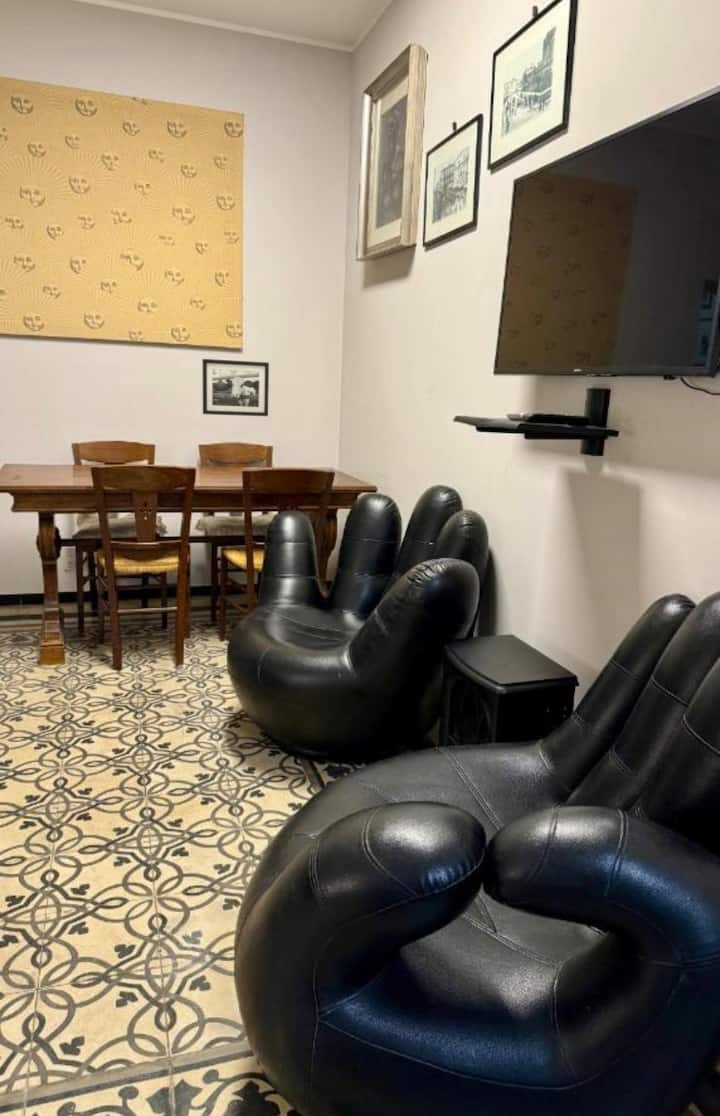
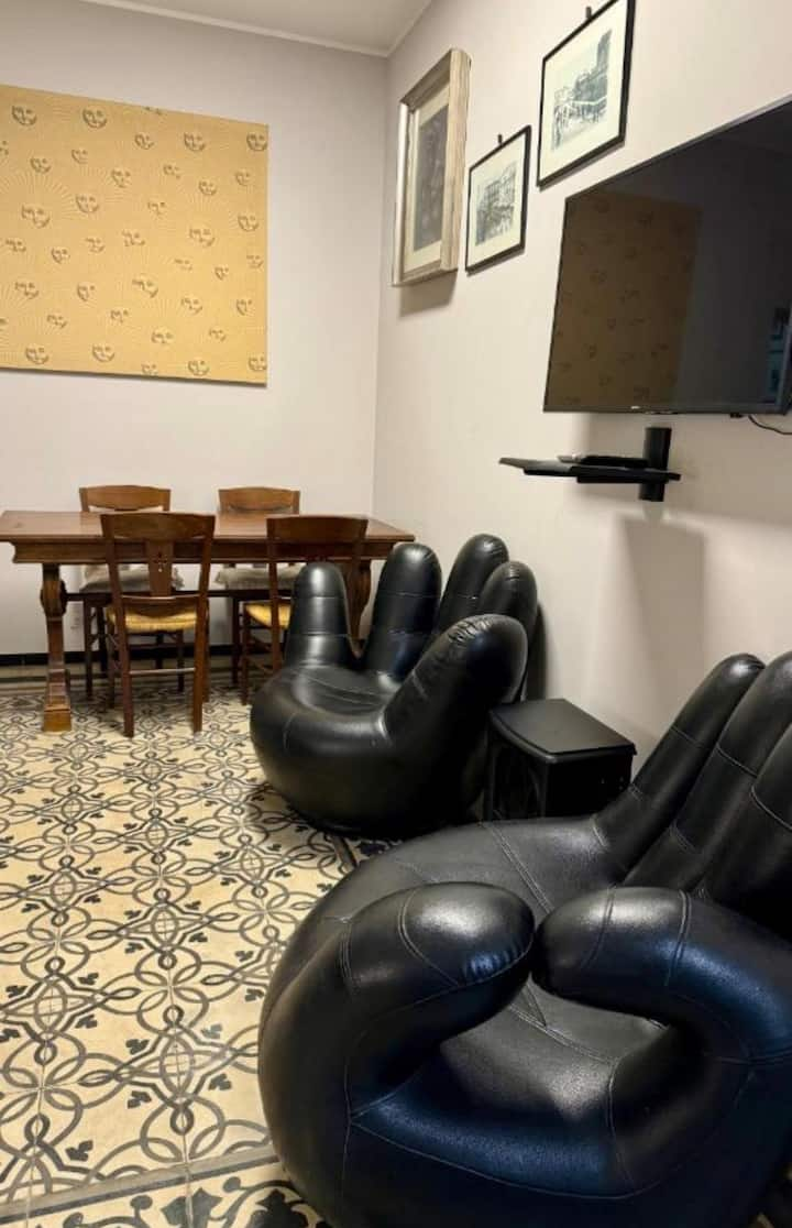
- picture frame (235, 388)
